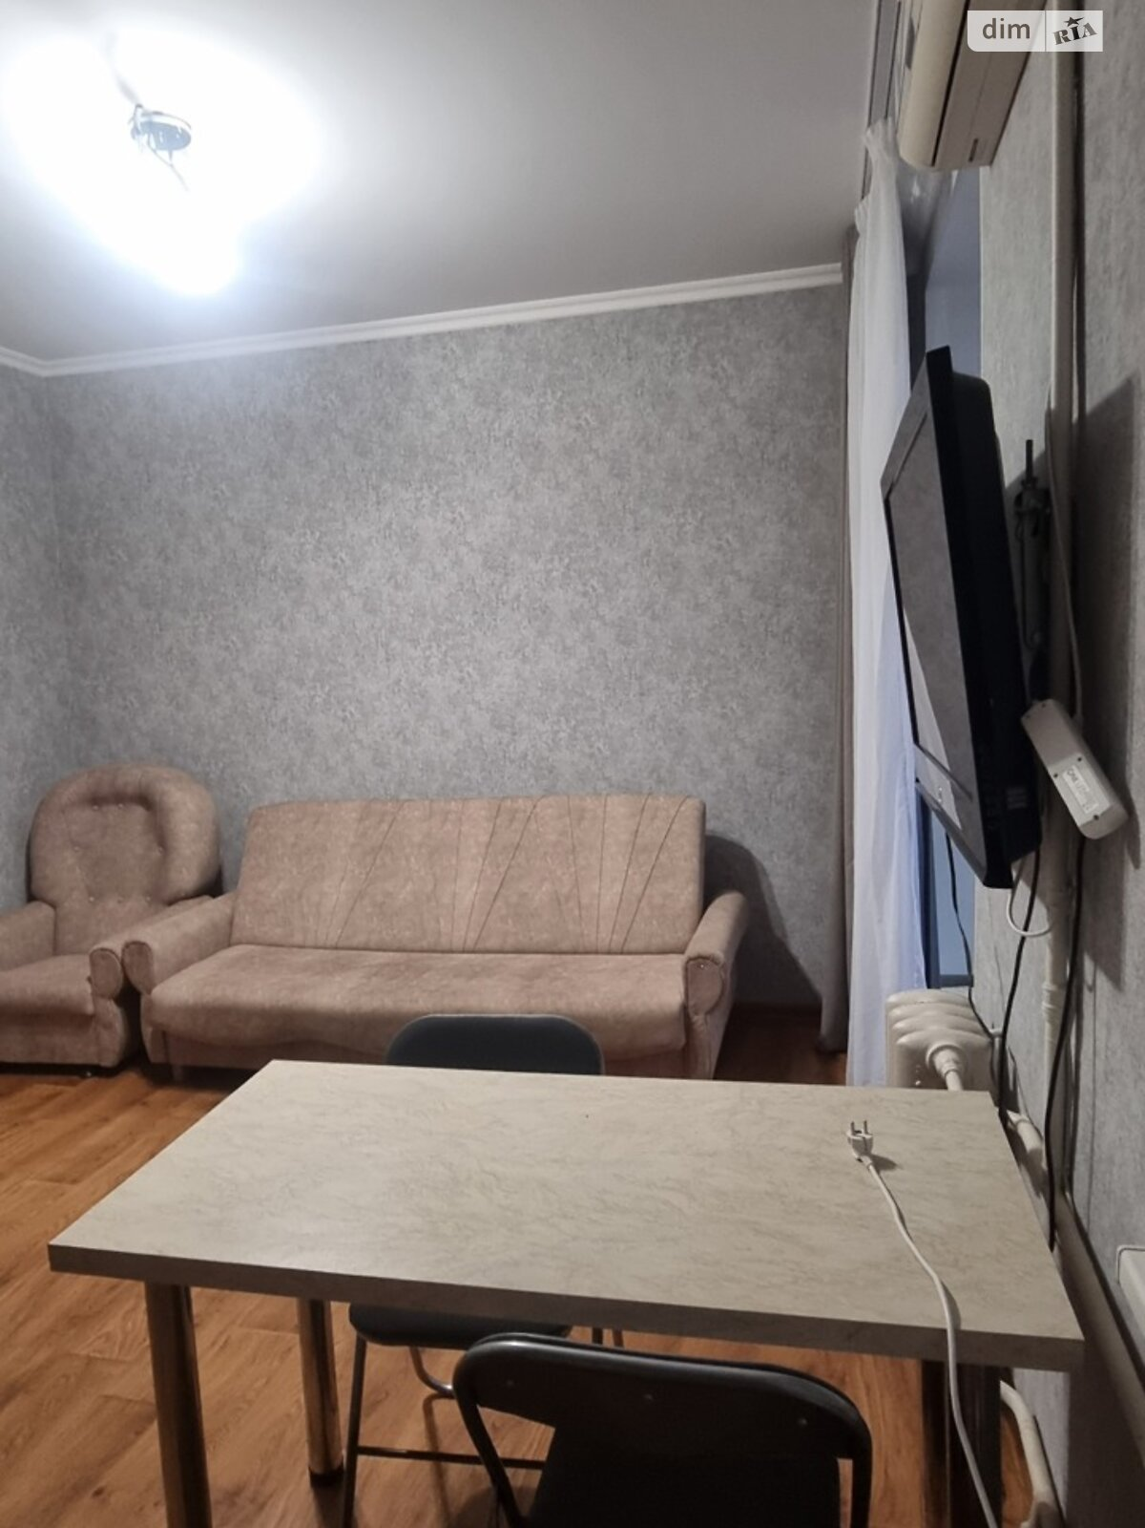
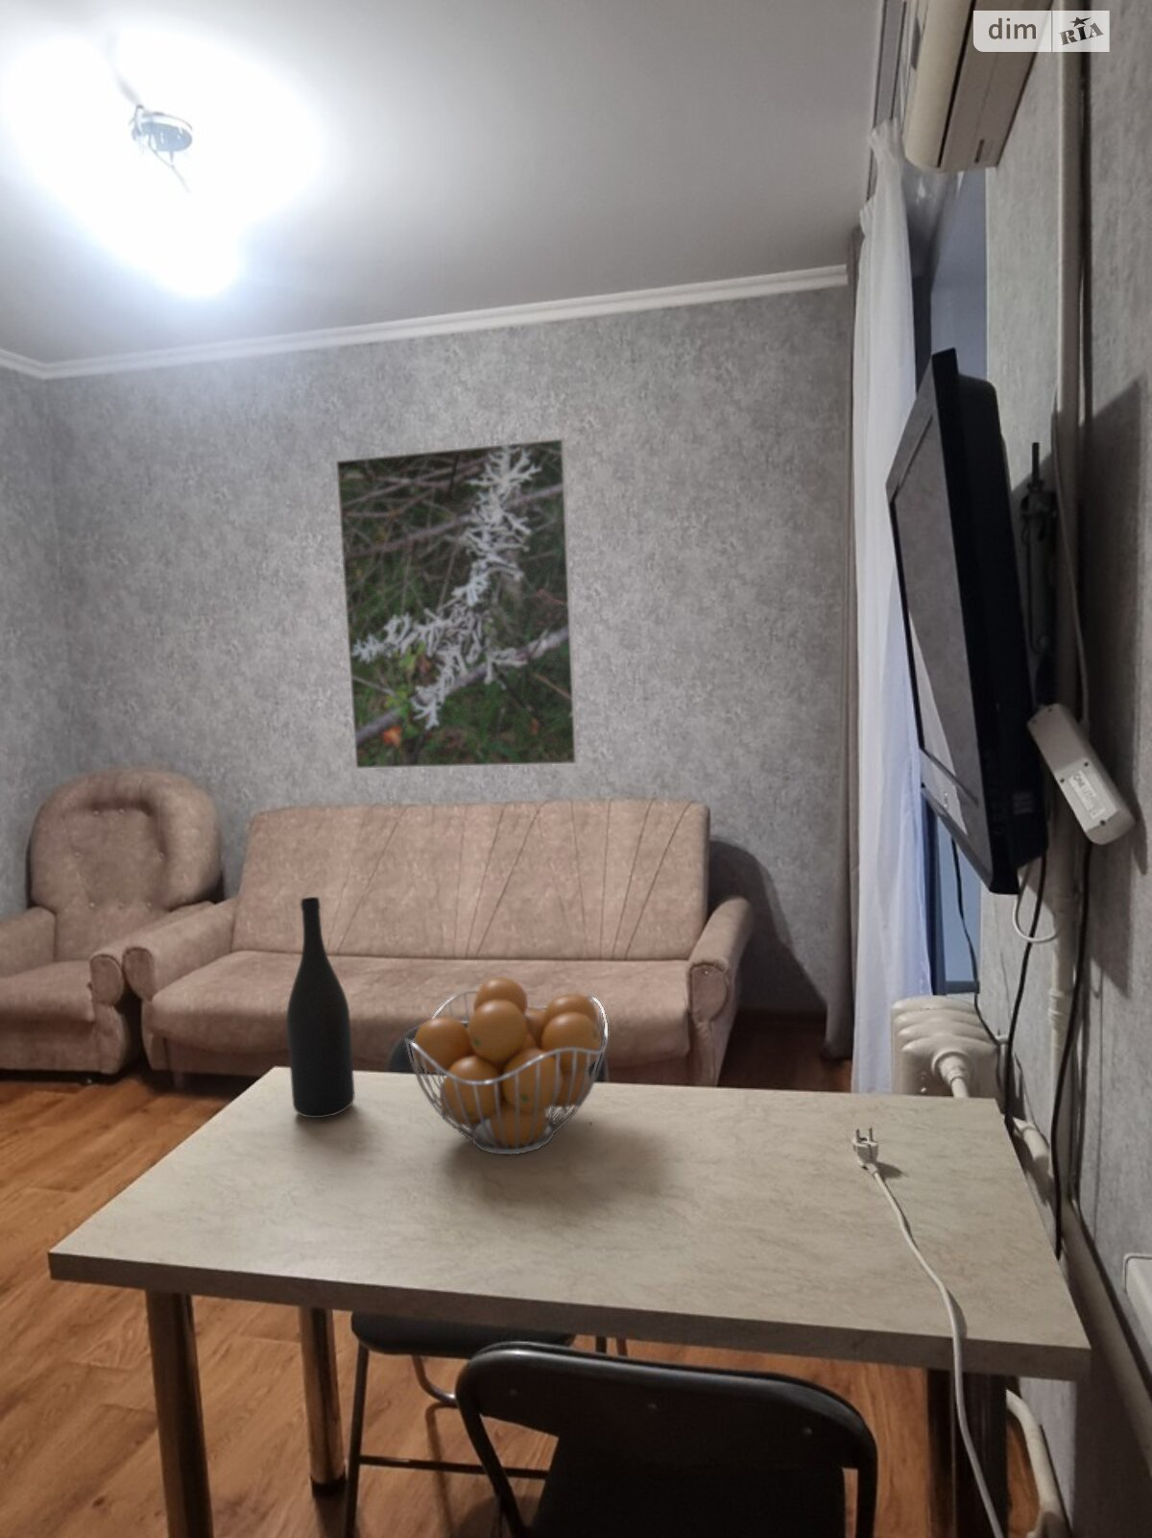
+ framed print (456, 610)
+ fruit basket (508, 1062)
+ wine bottle (317, 1005)
